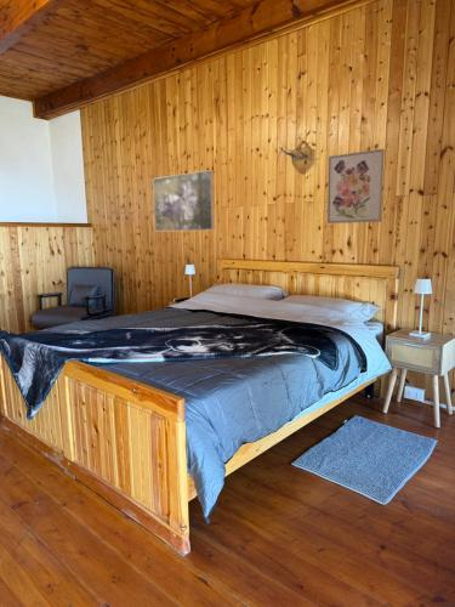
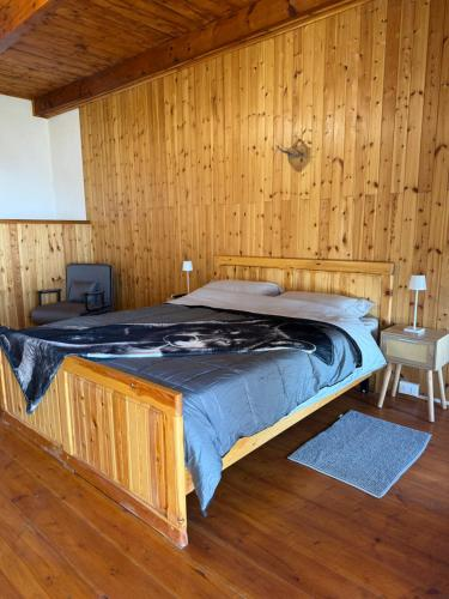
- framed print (182, 203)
- wall art (354, 188)
